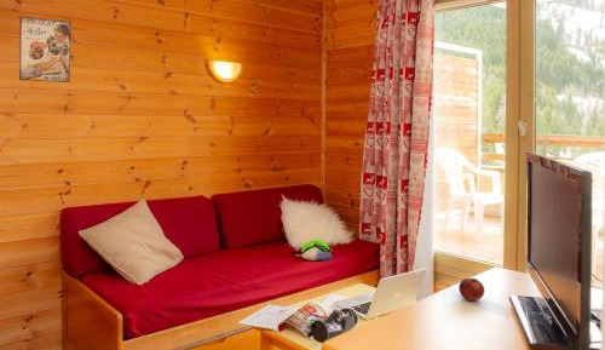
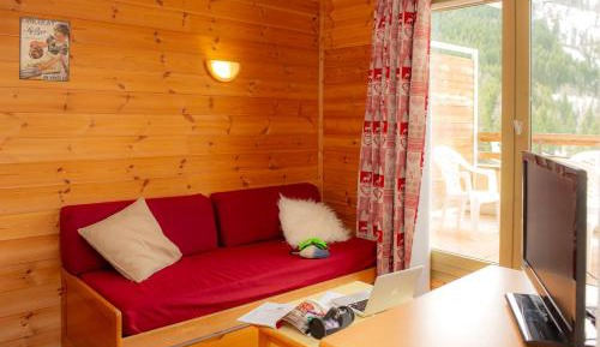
- fruit (471, 288)
